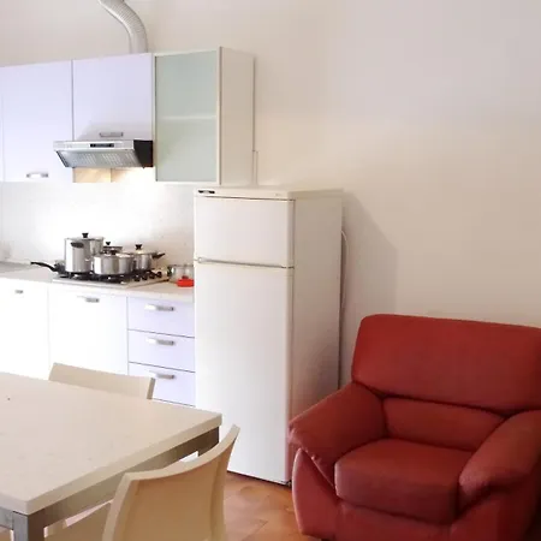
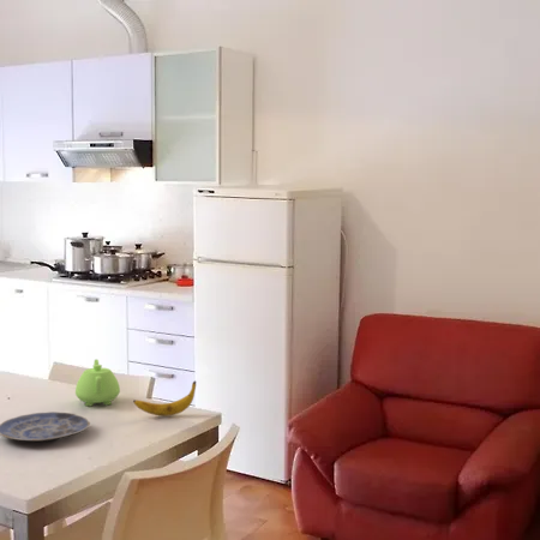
+ teapot (97, 383)
+ banana (164, 403)
+ plate (43, 428)
